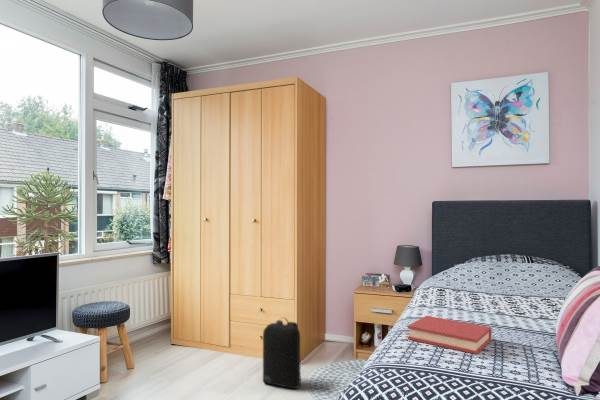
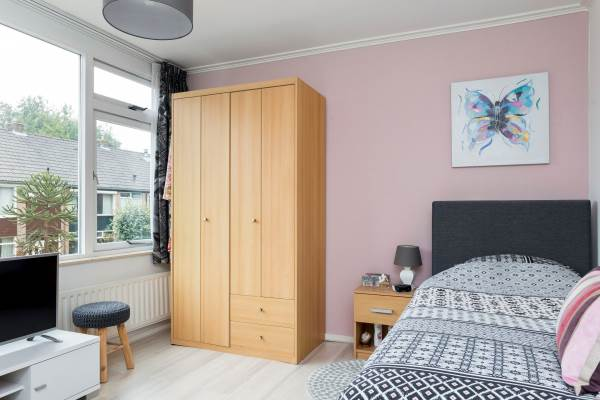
- backpack (284, 349)
- hardback book (449, 332)
